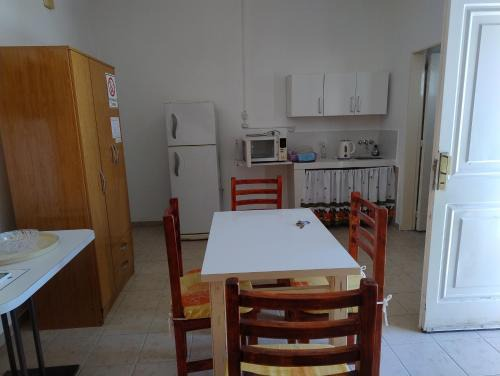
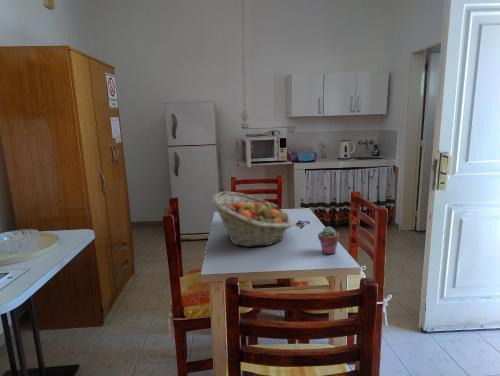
+ fruit basket (252, 215)
+ potted succulent (328, 239)
